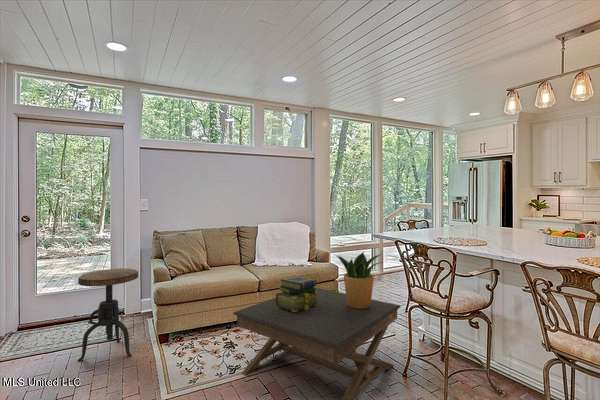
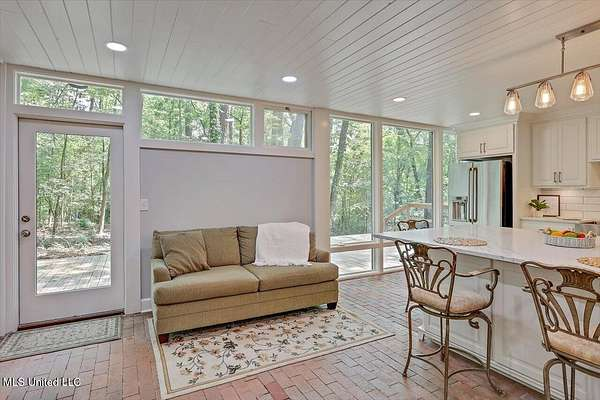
- coffee table (319, 338)
- side table (110, 313)
- stack of books (297, 291)
- potted plant (358, 278)
